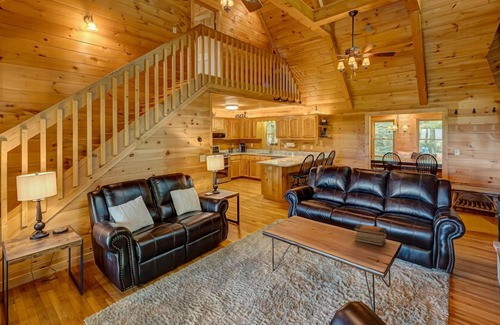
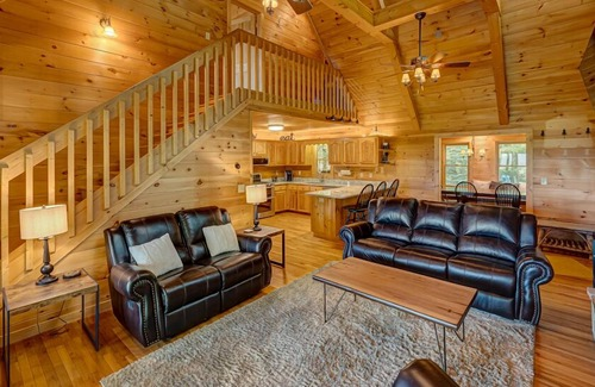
- book stack (370, 234)
